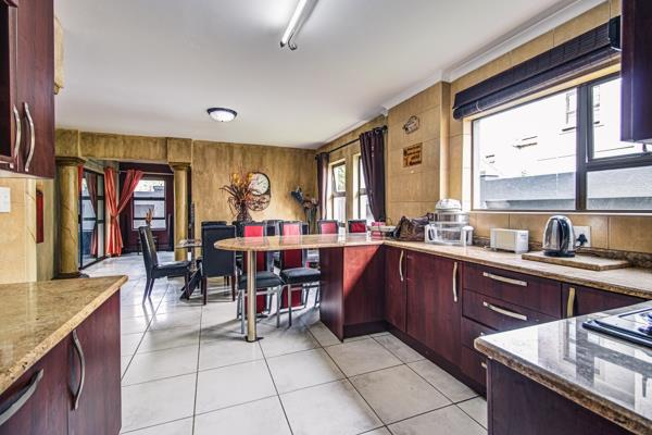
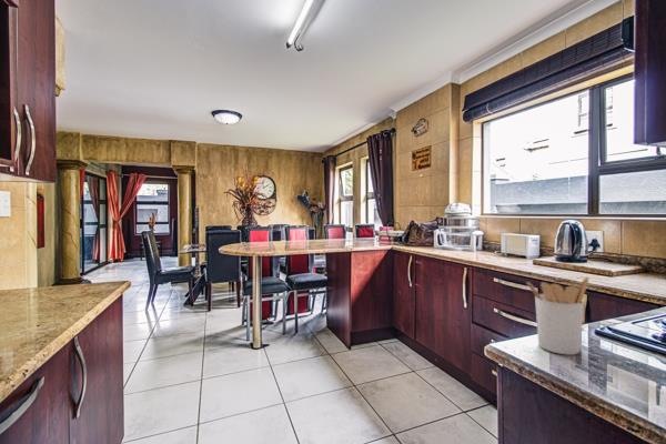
+ utensil holder (558, 313)
